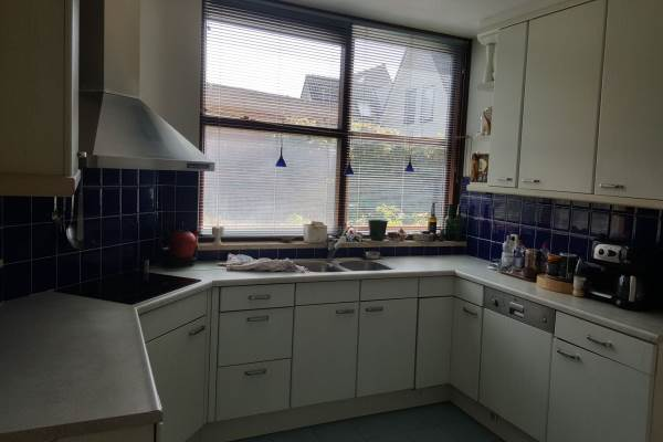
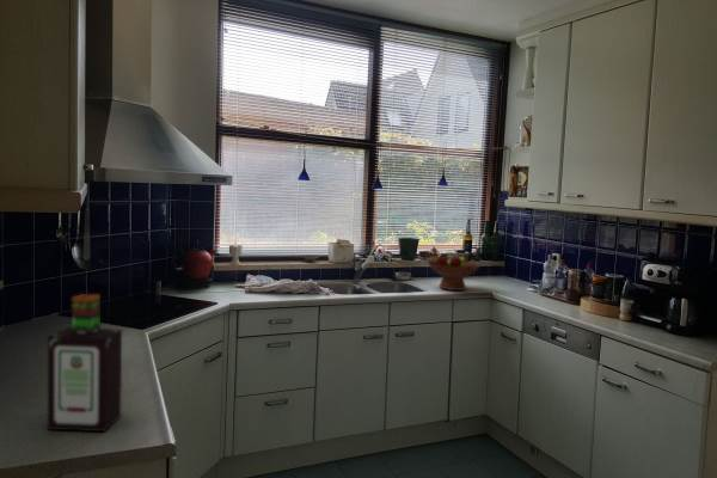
+ fruit bowl (453, 270)
+ bottle (85, 360)
